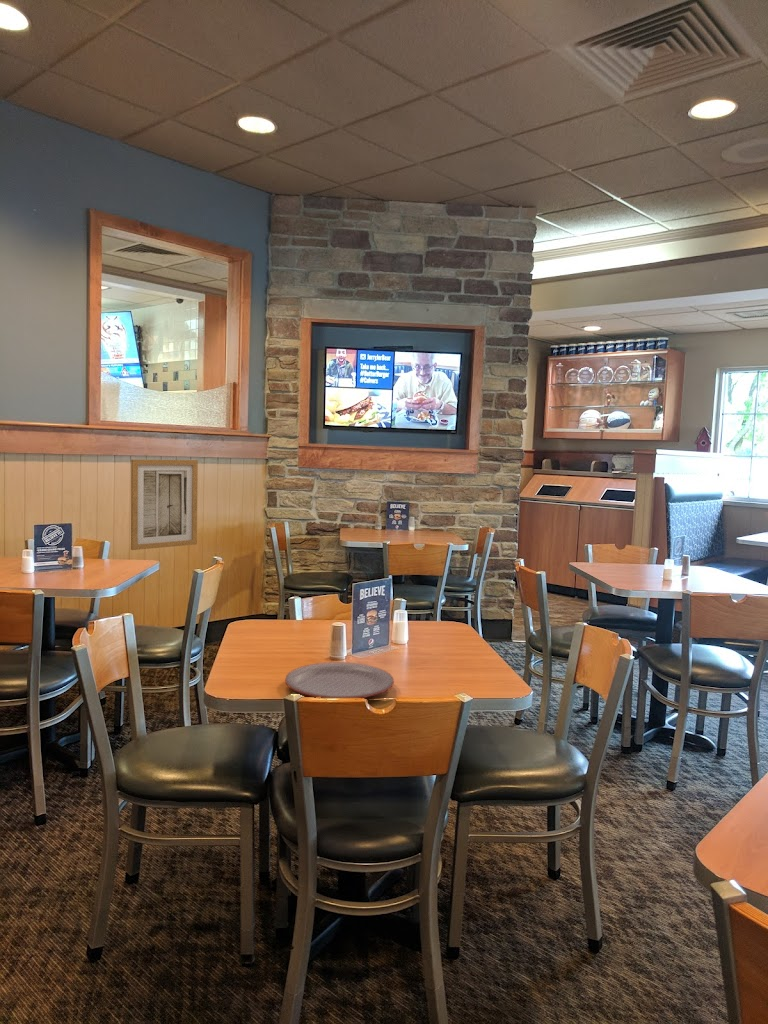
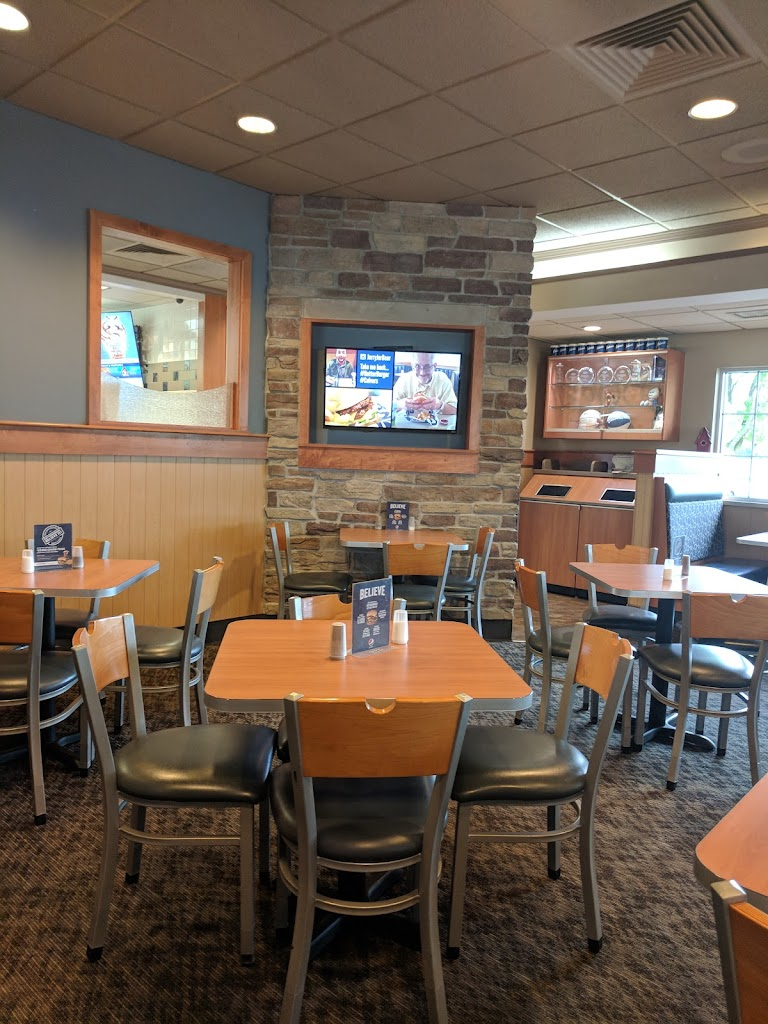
- plate (339, 682)
- wall art (165, 503)
